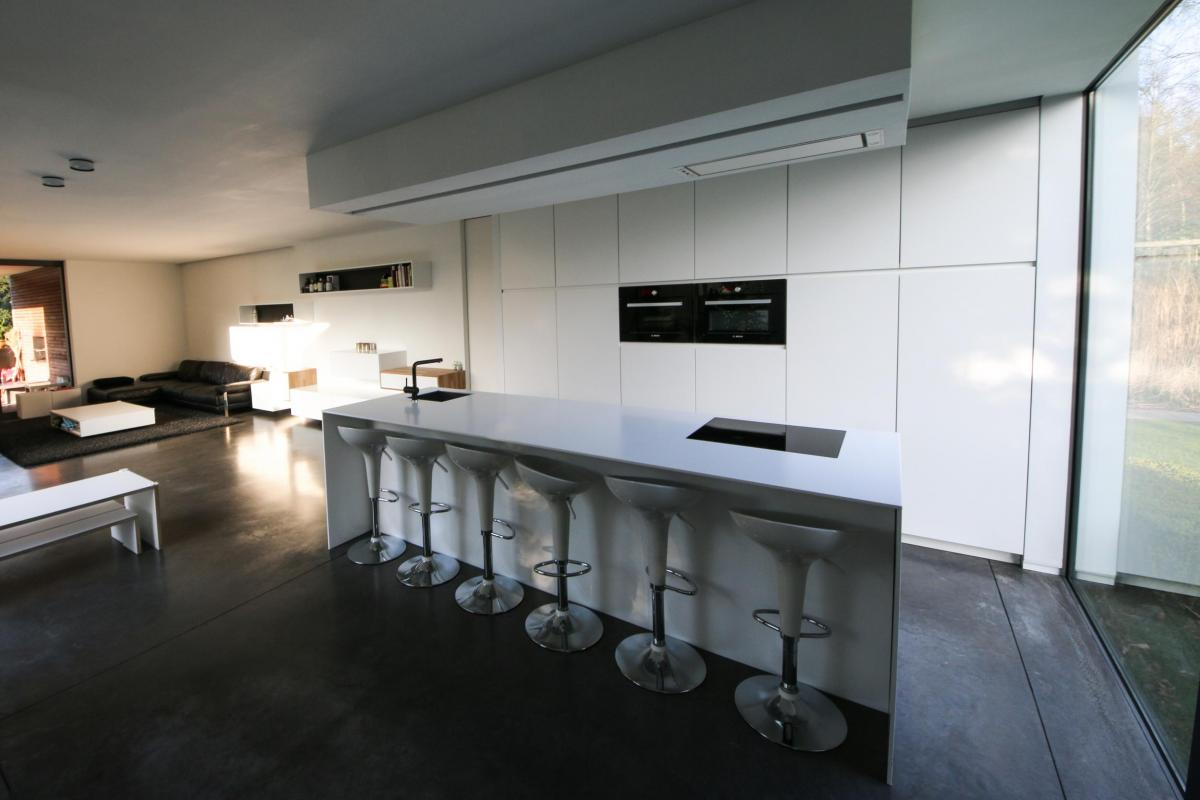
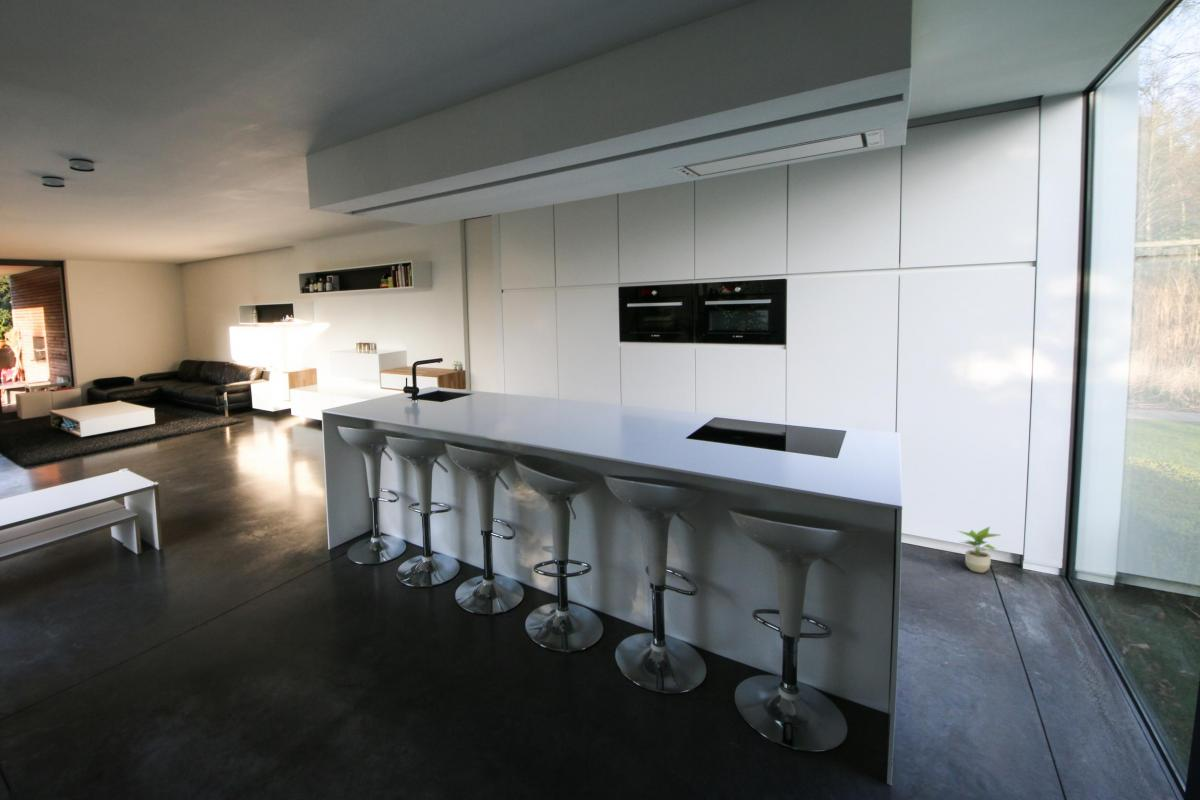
+ potted plant (978, 547)
